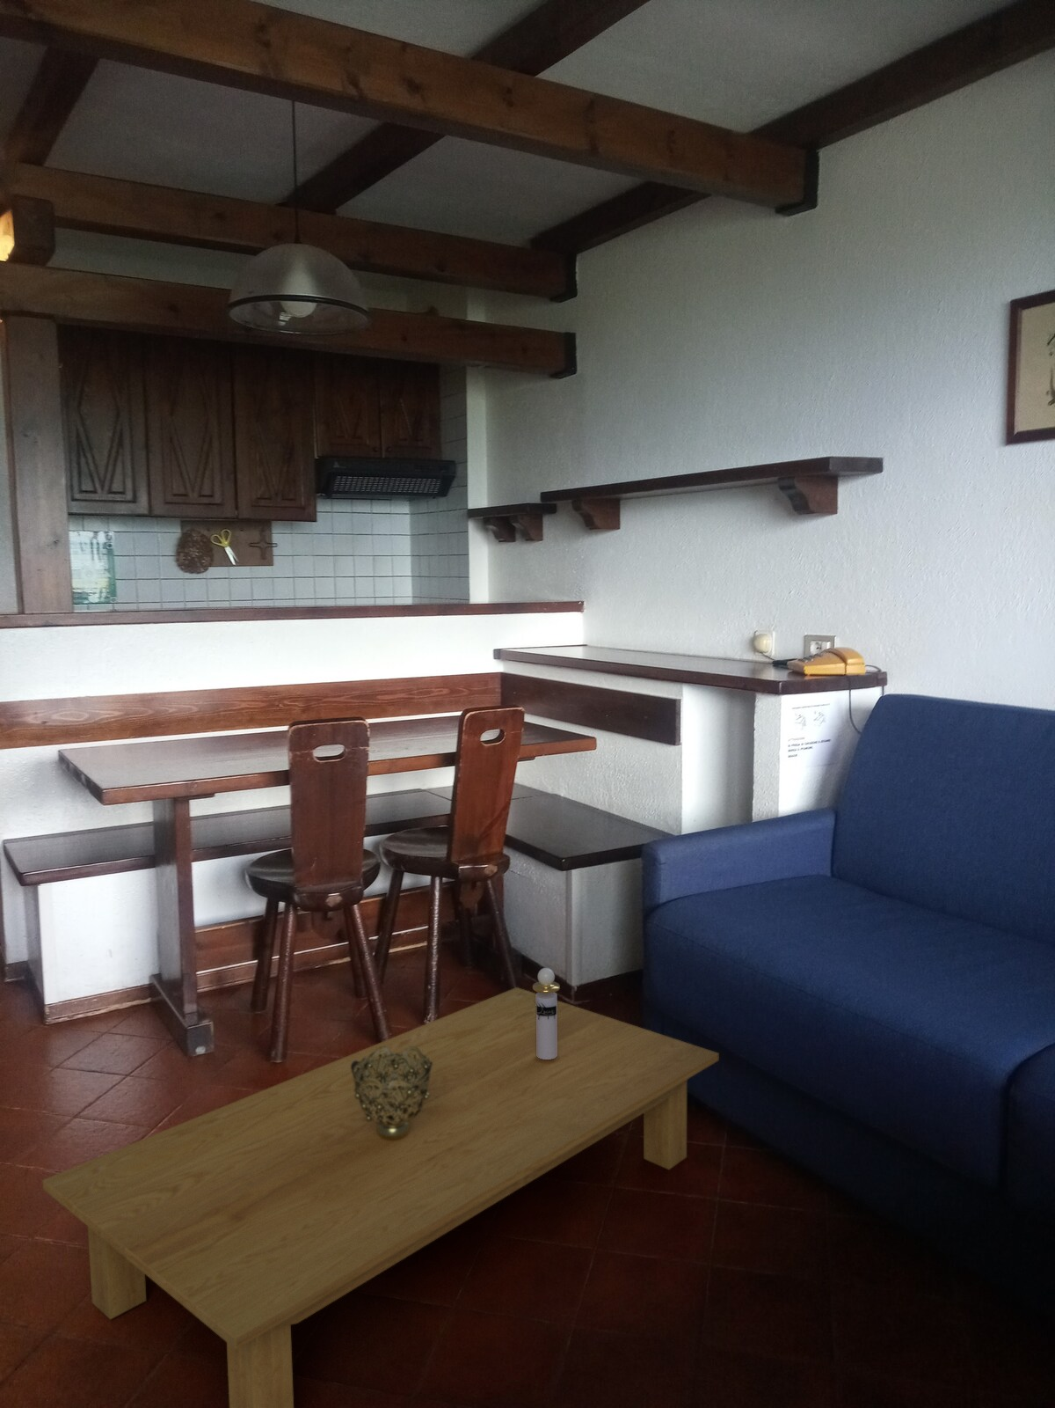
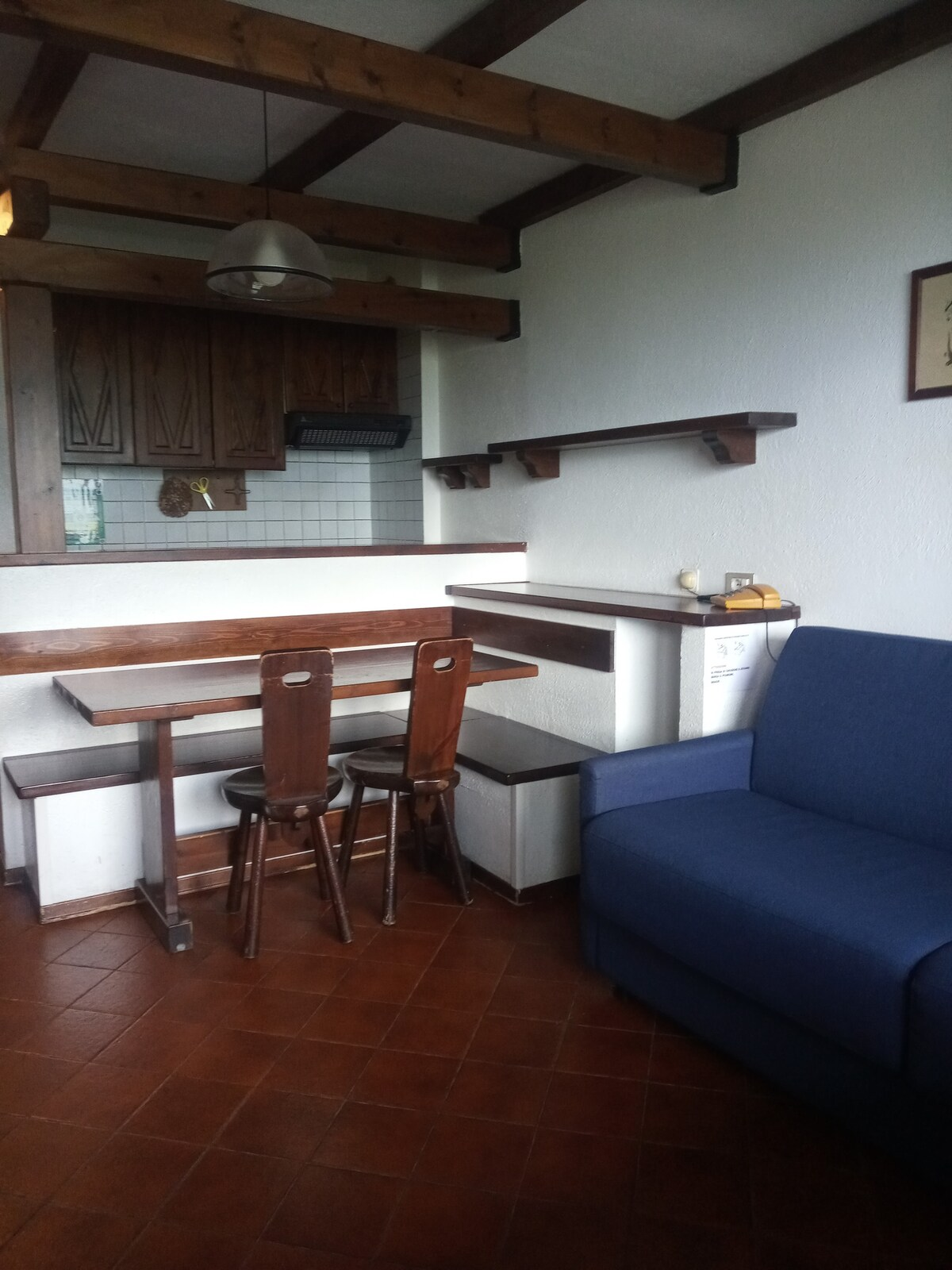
- perfume bottle (546, 1012)
- decorative bowl (392, 1096)
- coffee table (419, 1166)
